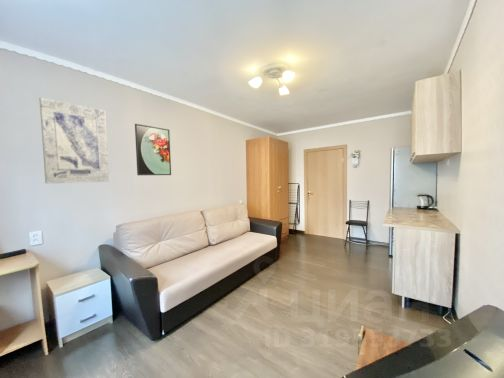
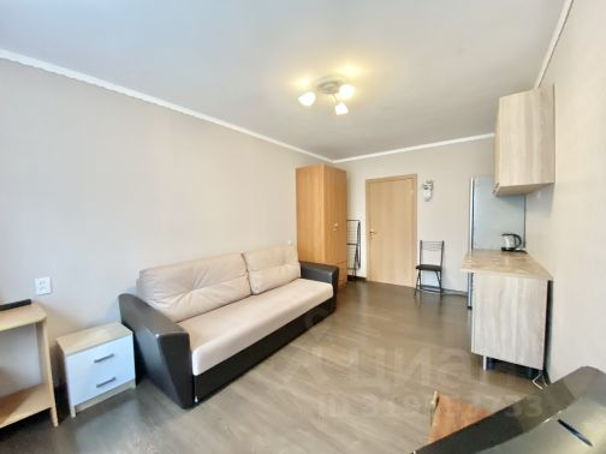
- wall art (77, 143)
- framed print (154, 151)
